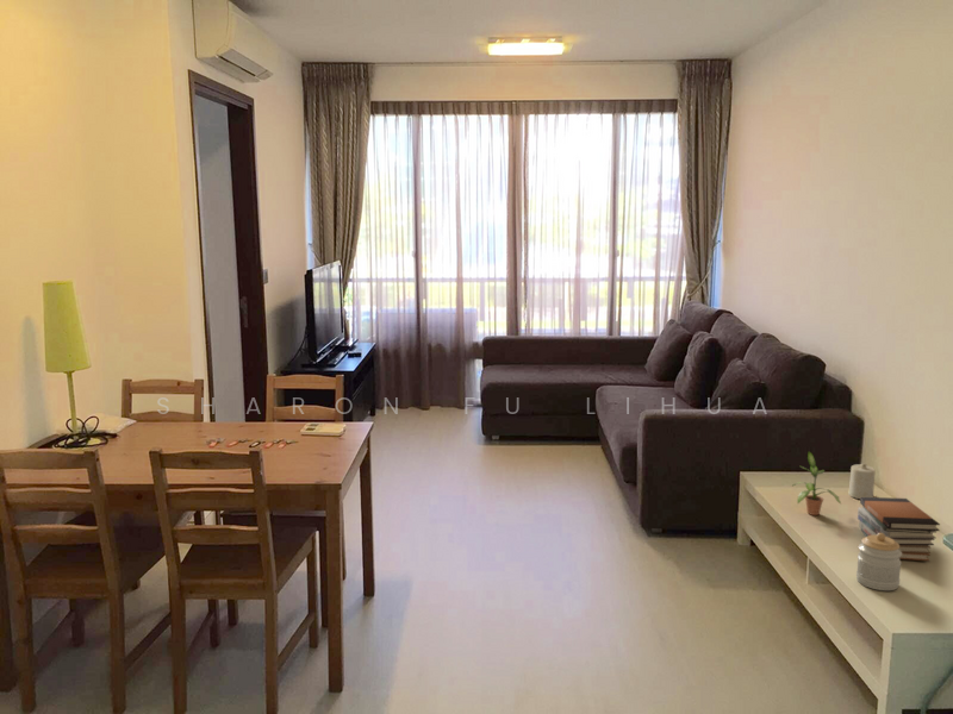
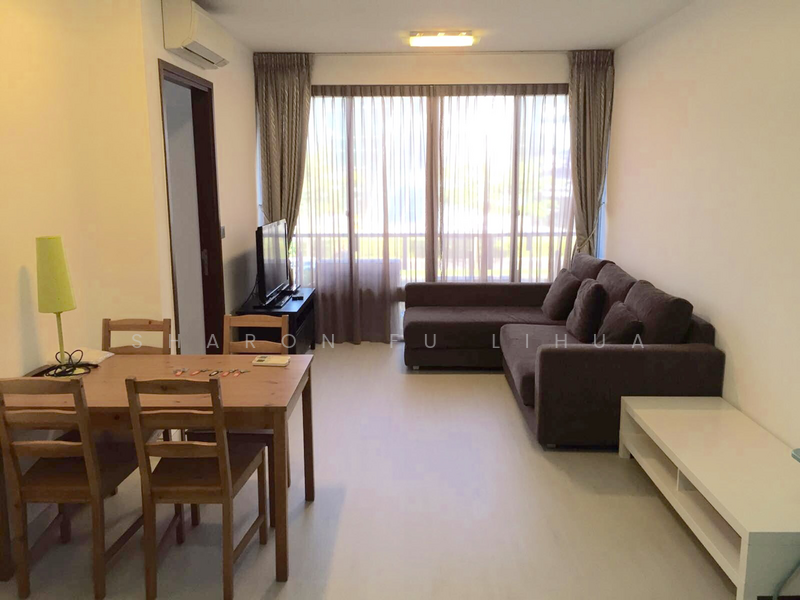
- jar (879, 558)
- candle (861, 478)
- book stack (895, 527)
- potted plant (815, 482)
